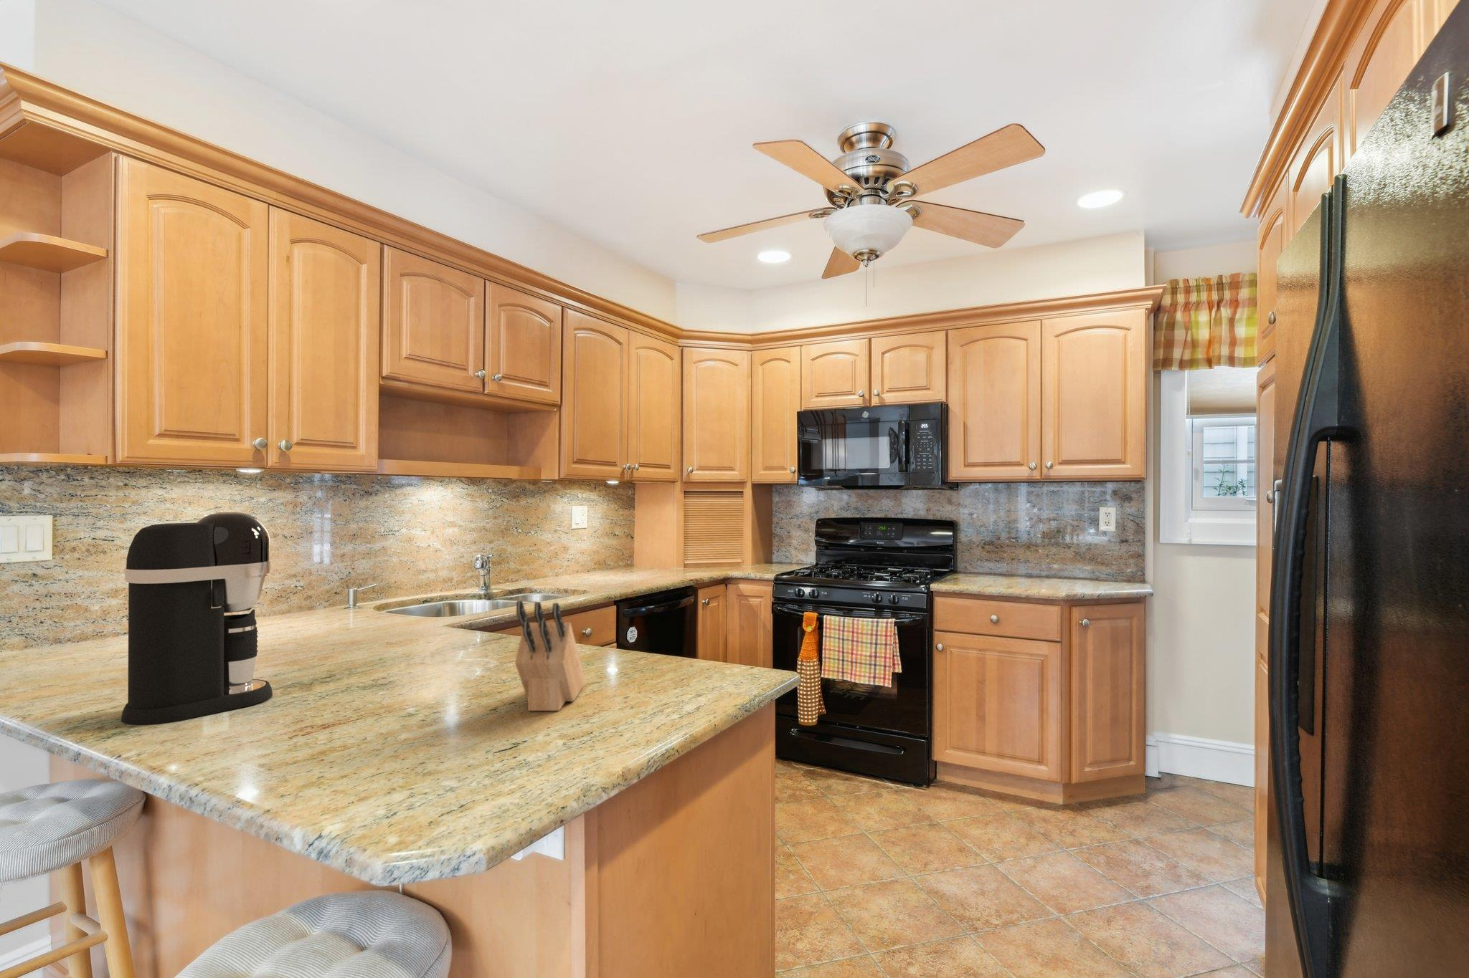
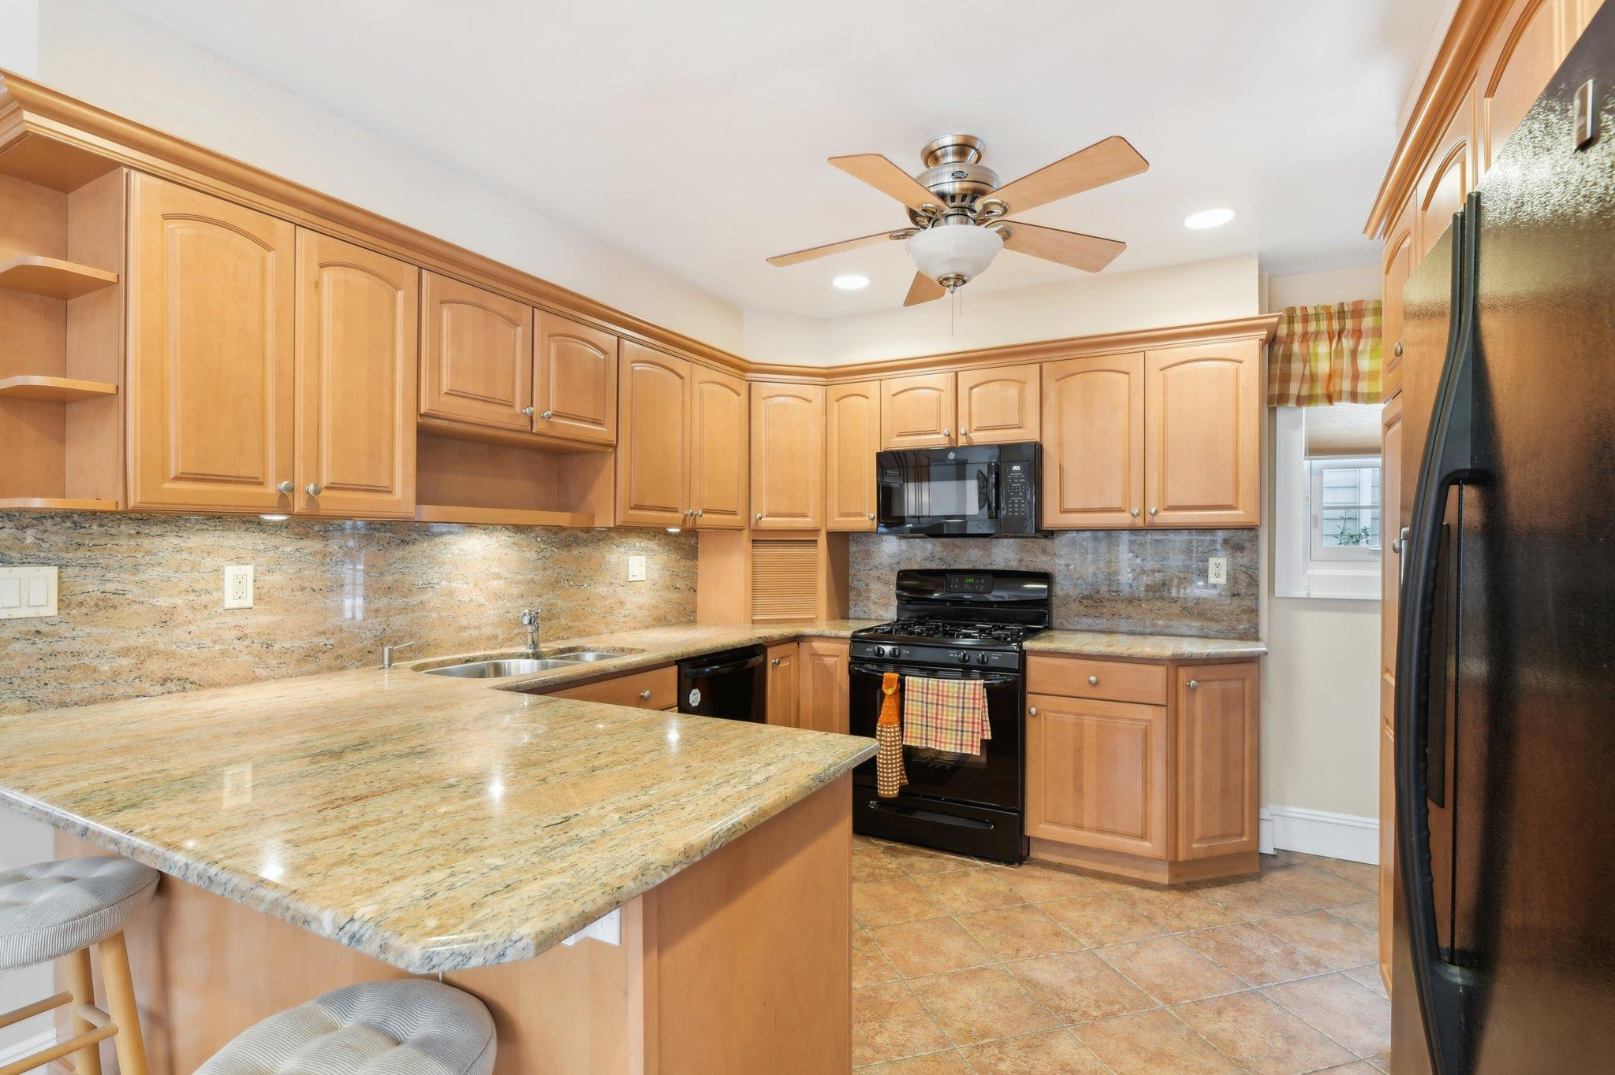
- coffee maker (202, 609)
- knife block (550, 647)
